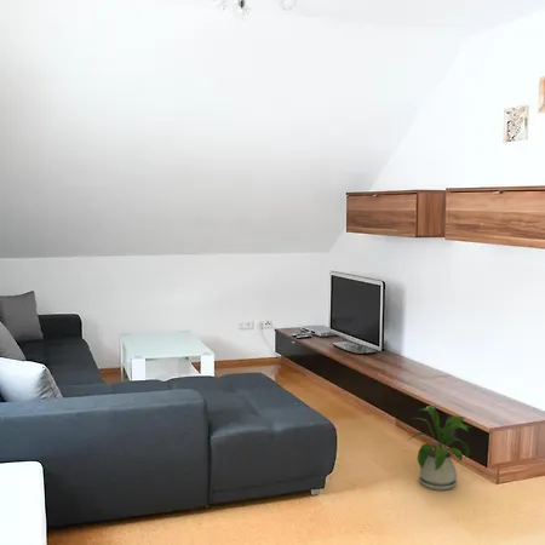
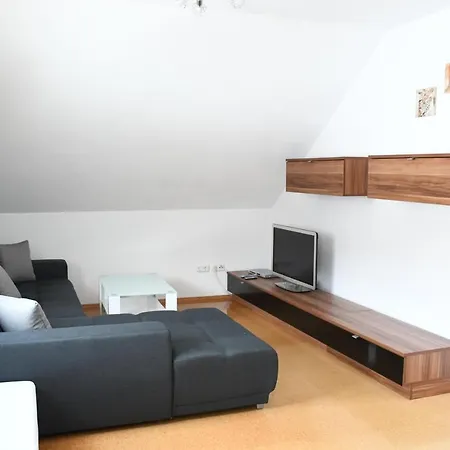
- house plant (446, 442)
